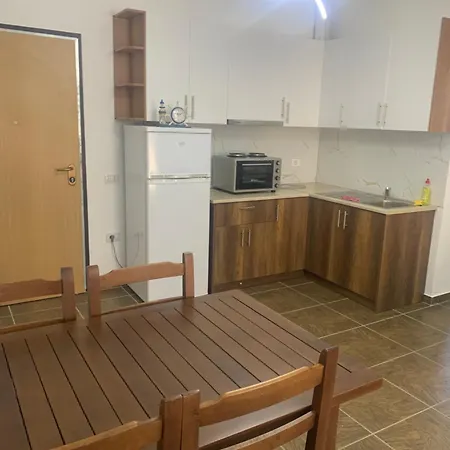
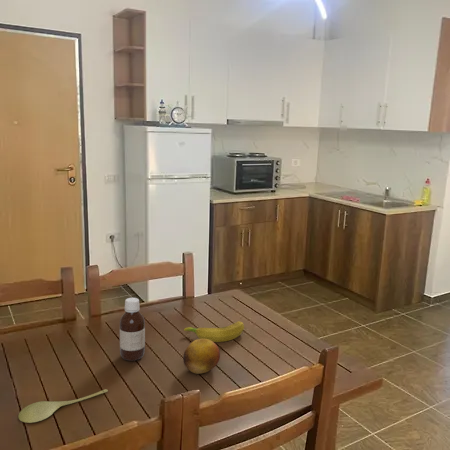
+ fruit (200, 355)
+ banana (216, 328)
+ spoon (65, 402)
+ bottle (132, 328)
